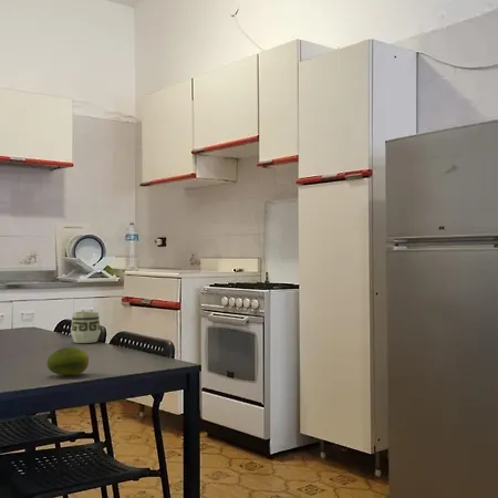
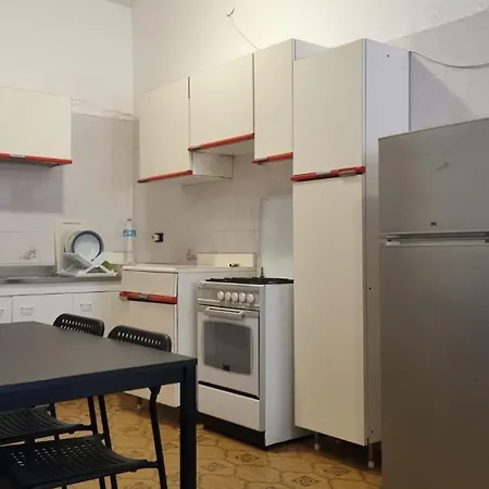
- cup (85, 326)
- fruit (68, 361)
